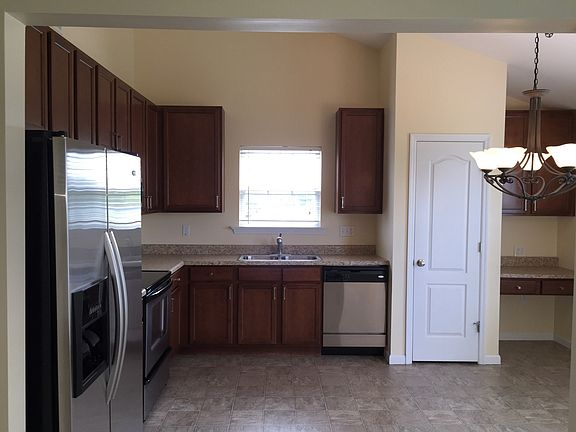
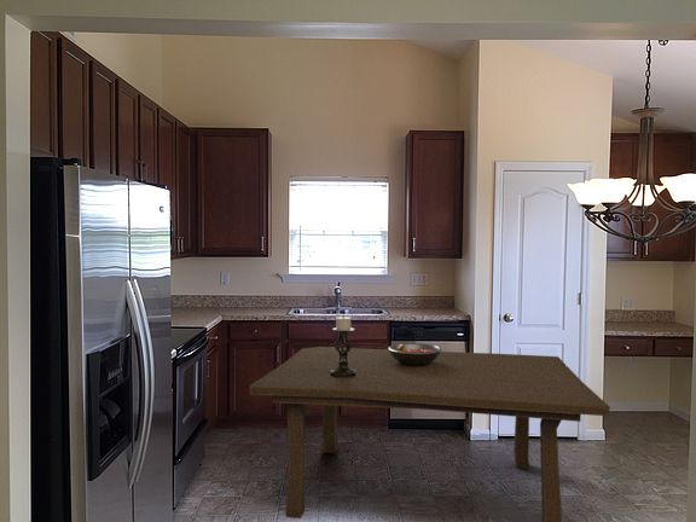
+ candle holder (343, 346)
+ fruit bowl (414, 353)
+ dining table (423, 408)
